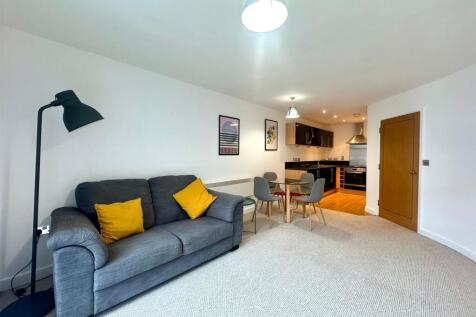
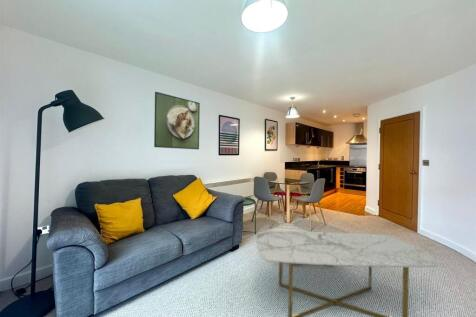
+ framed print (178, 123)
+ coffee table (321, 257)
